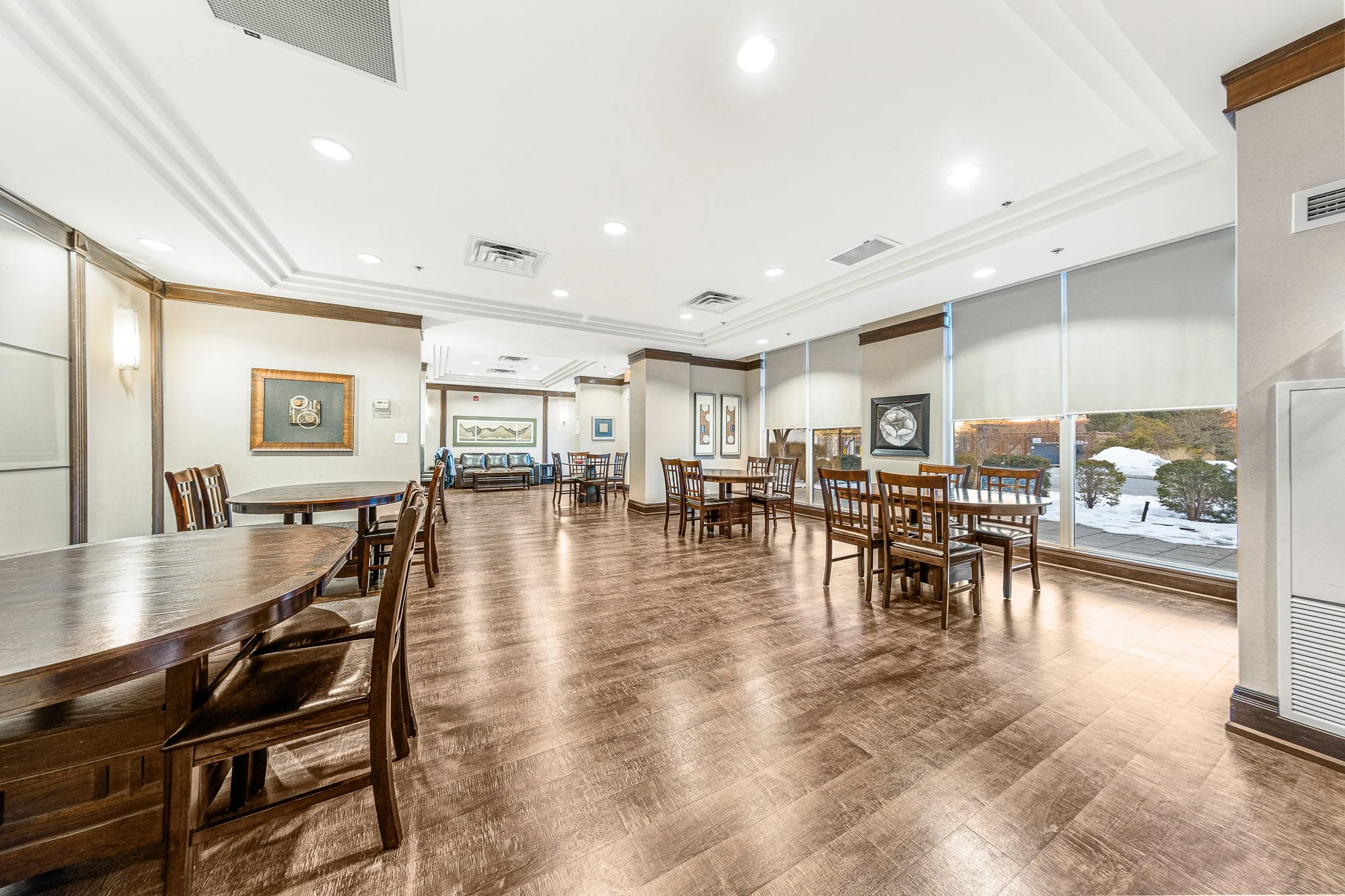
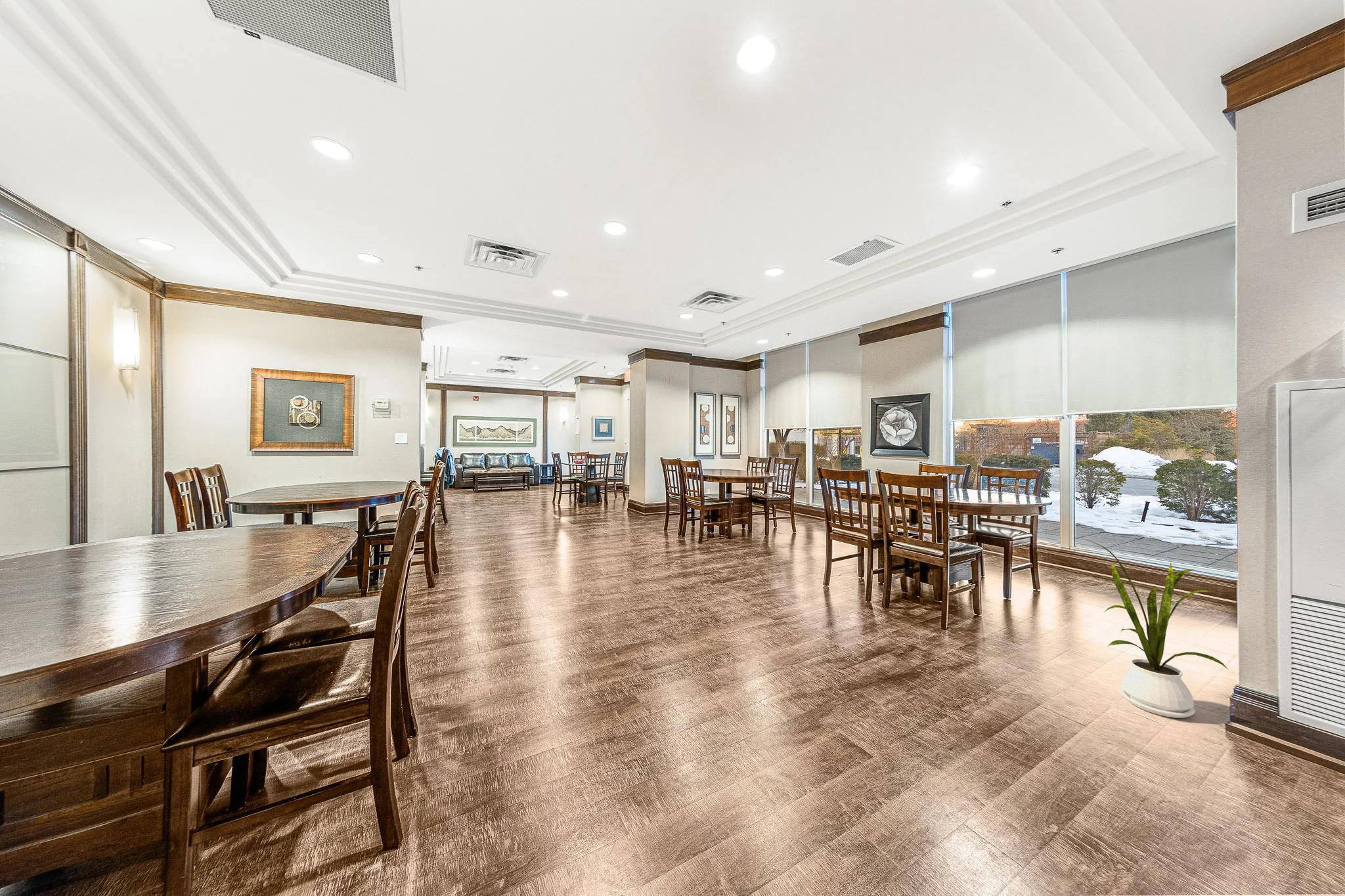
+ house plant (1147, 625)
